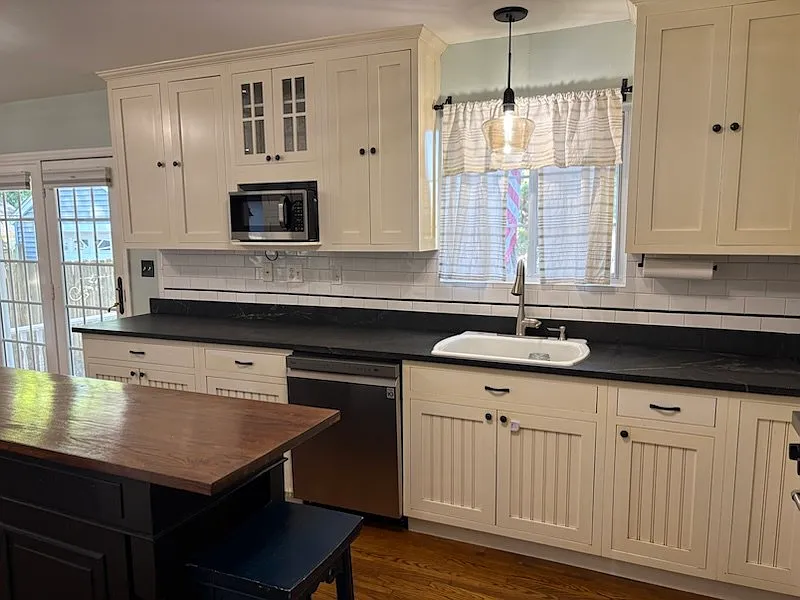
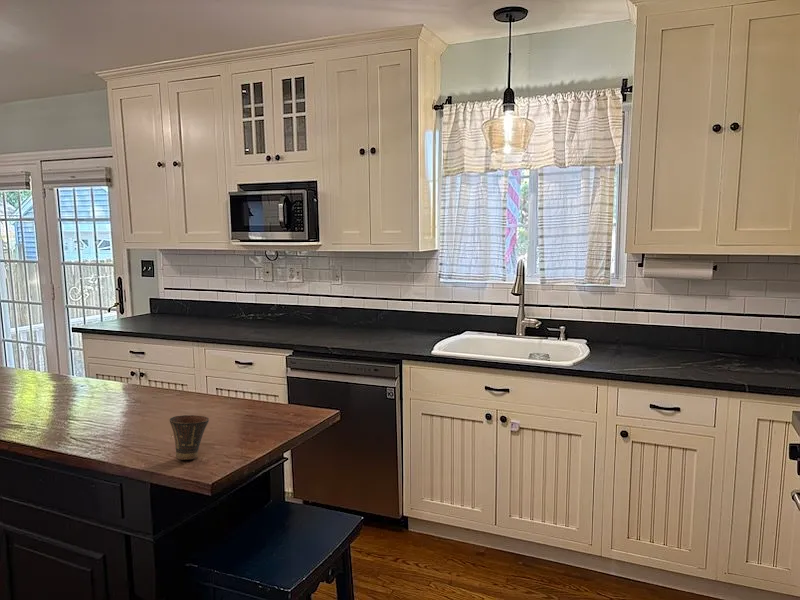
+ cup (190, 436)
